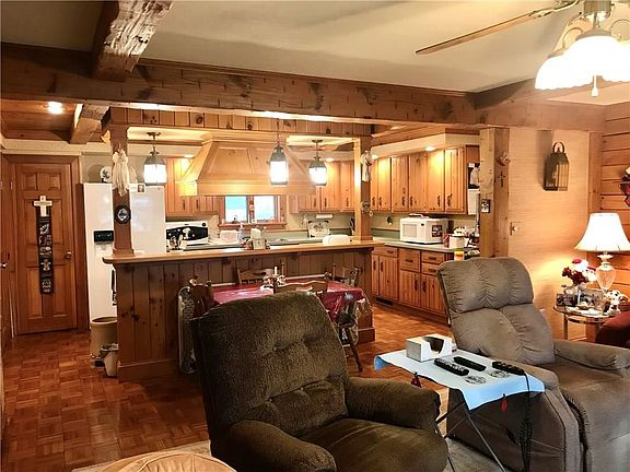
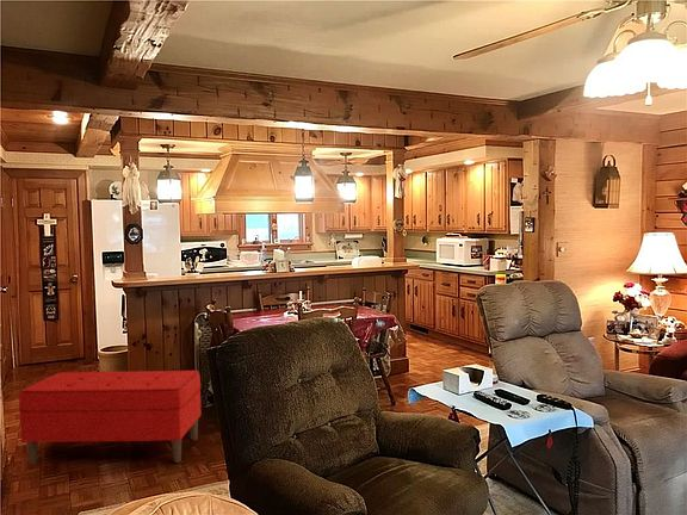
+ bench (116, 415)
